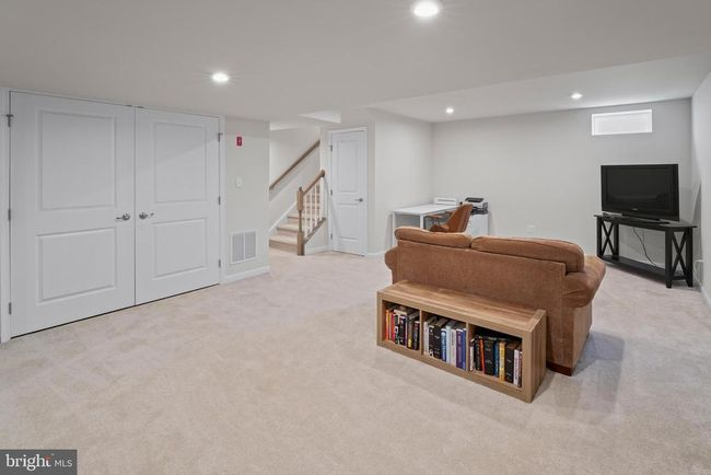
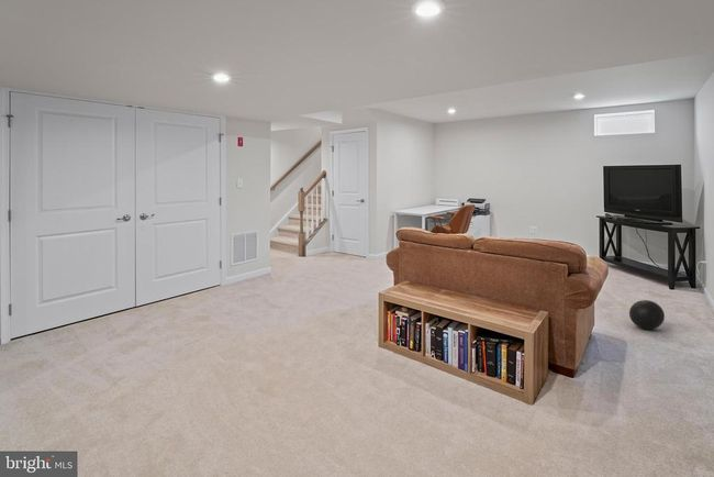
+ ball (646, 314)
